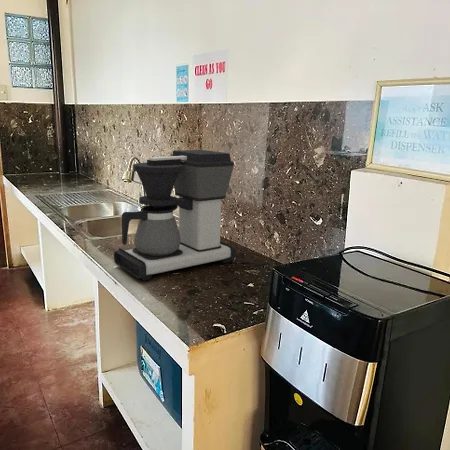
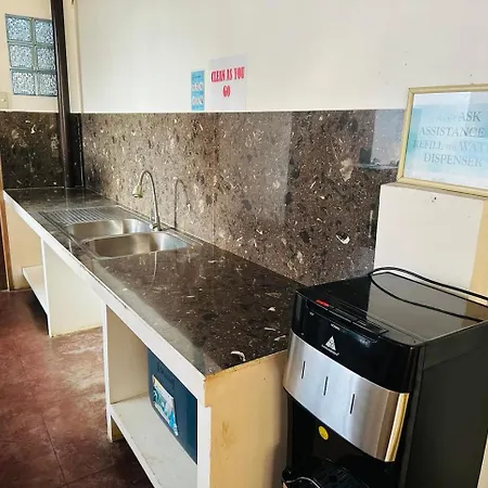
- coffee maker (175, 209)
